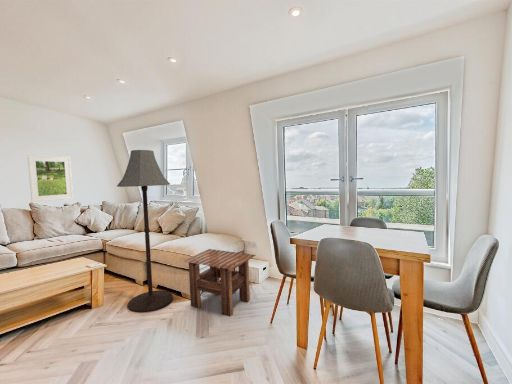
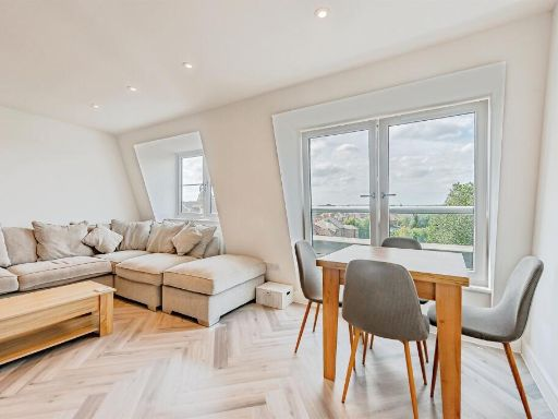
- floor lamp (146, 228)
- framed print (51, 178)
- side table (220, 280)
